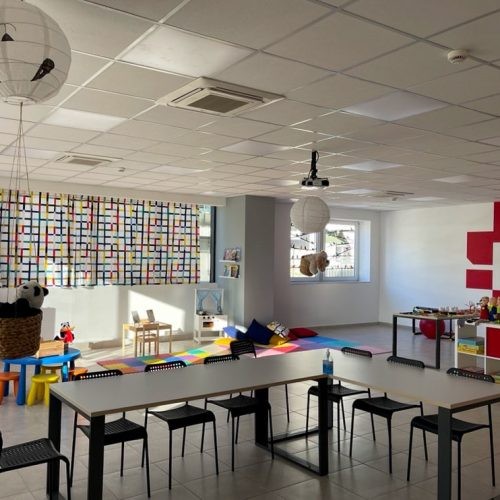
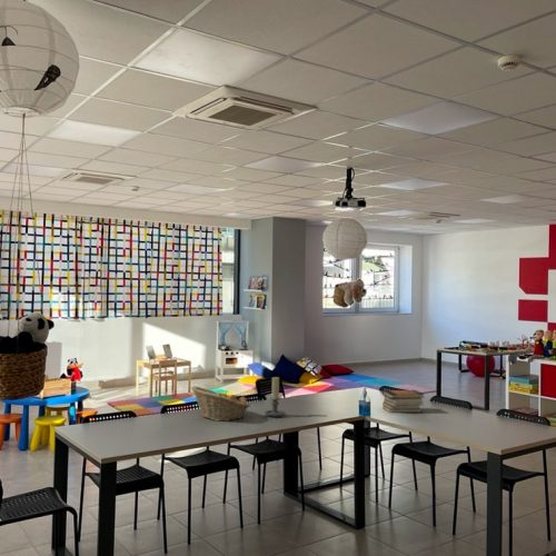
+ book stack (403, 400)
+ candle holder (276, 396)
+ fruit basket (219, 401)
